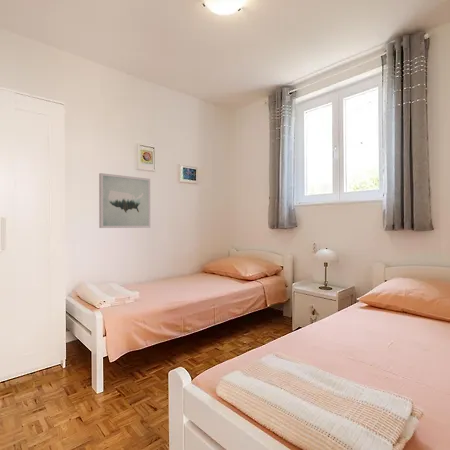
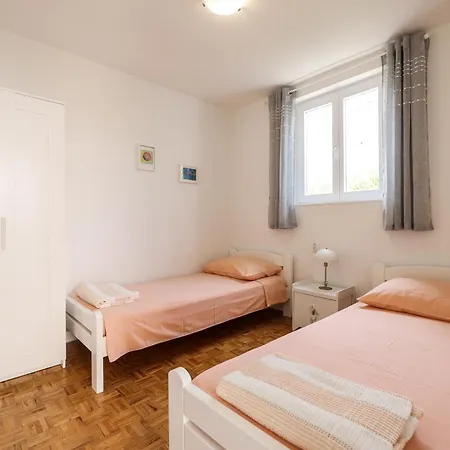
- wall art (126, 202)
